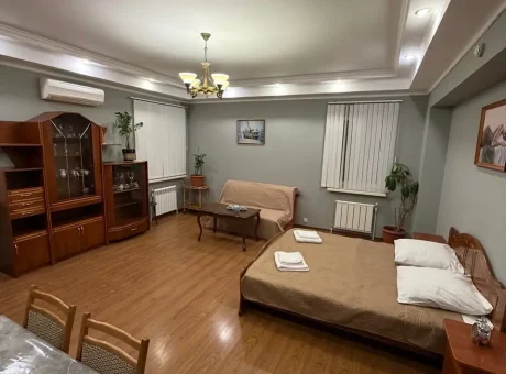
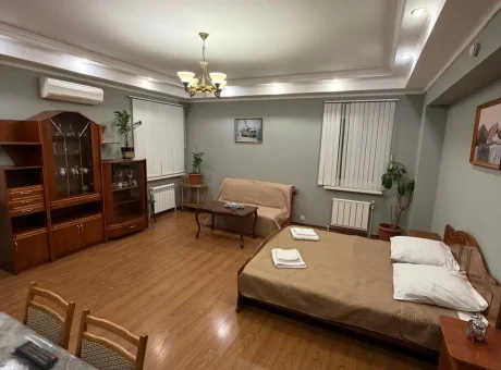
+ remote control (36, 354)
